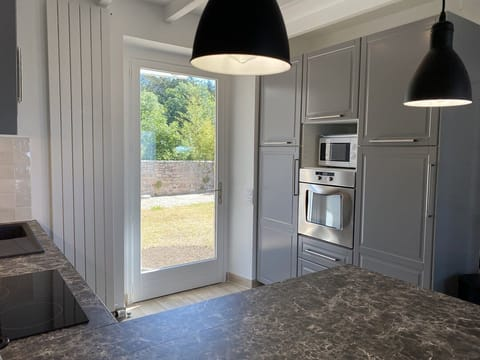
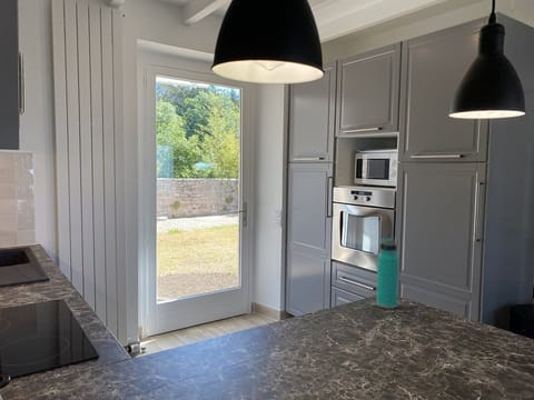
+ water bottle (387, 271)
